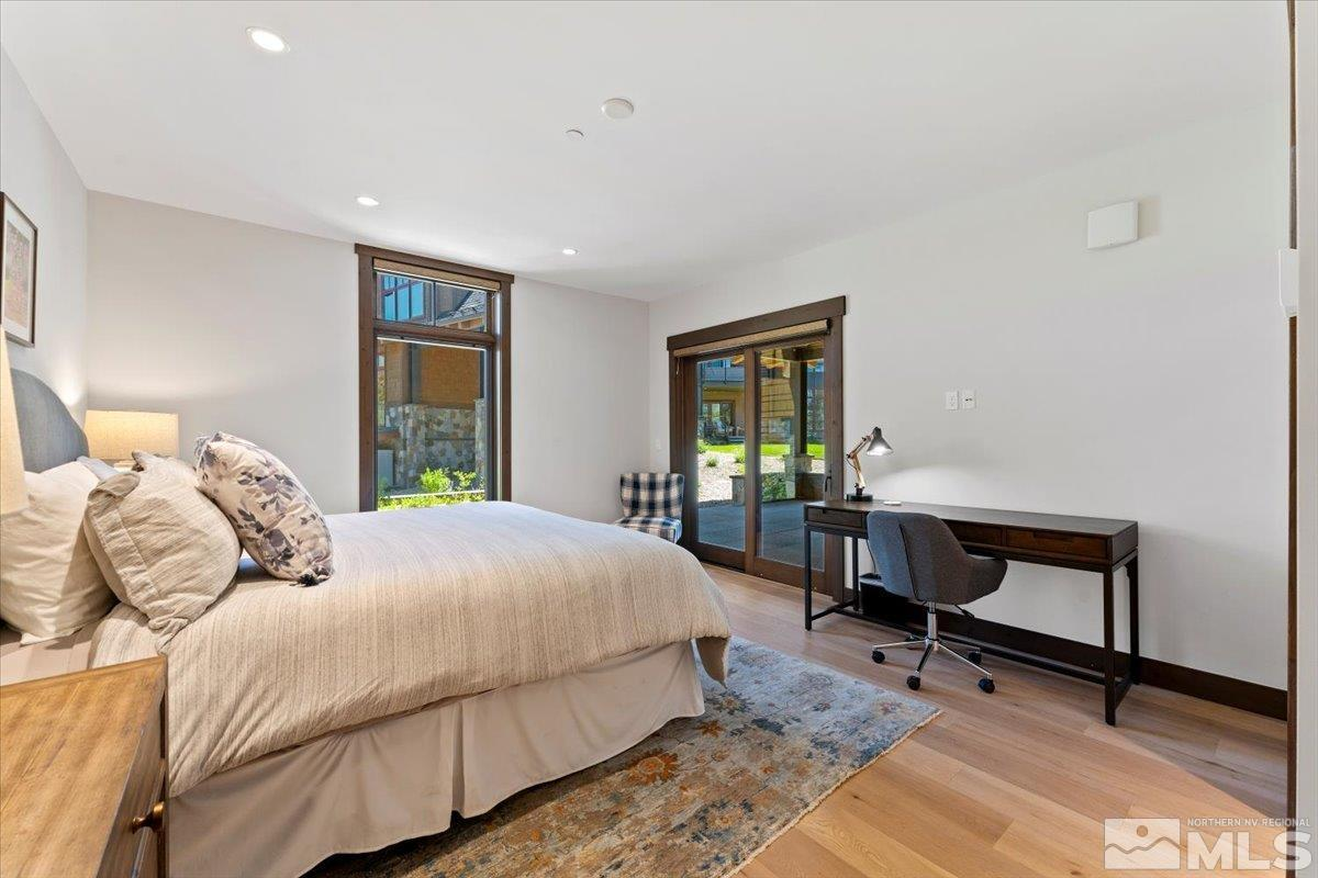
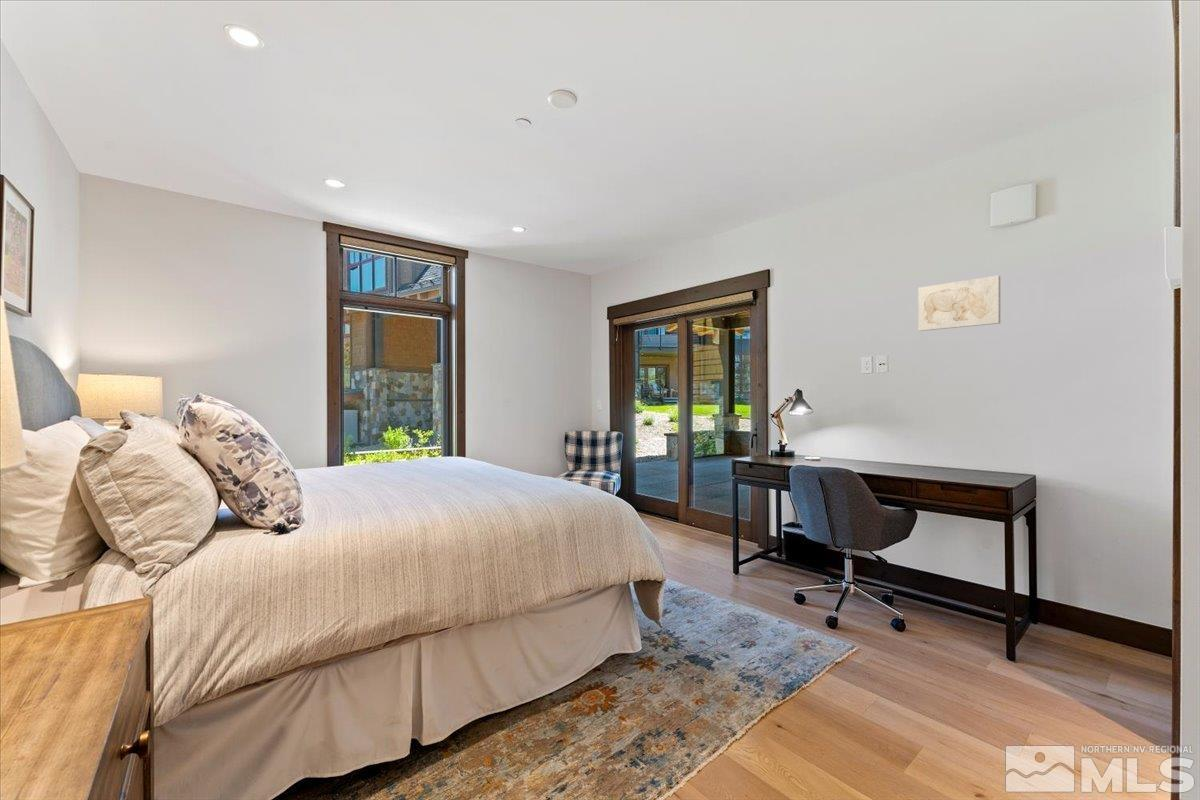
+ wall art (957, 304)
